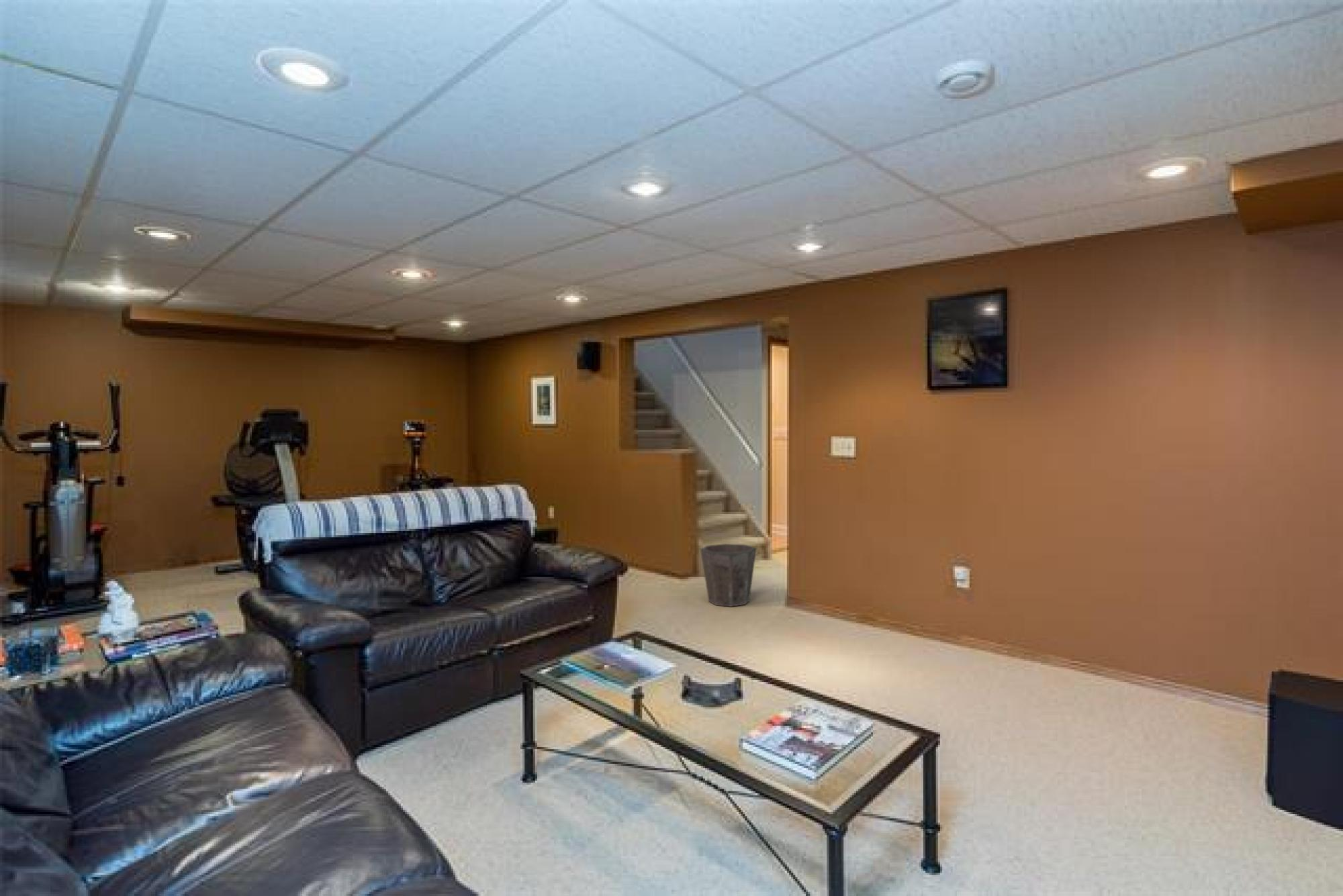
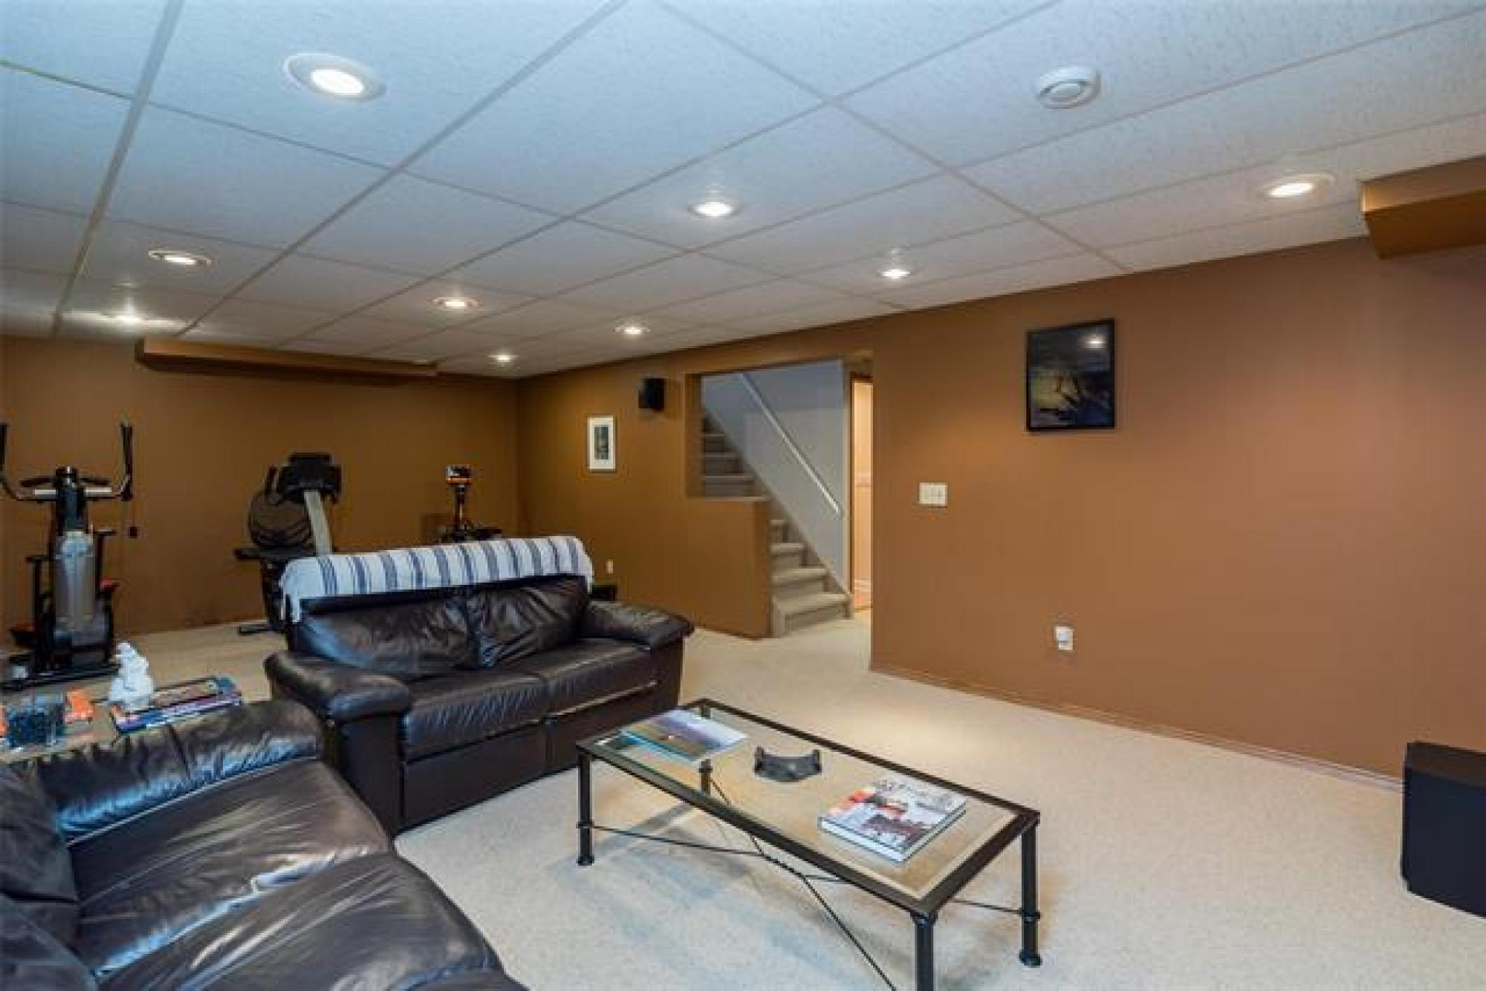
- waste bin (729, 575)
